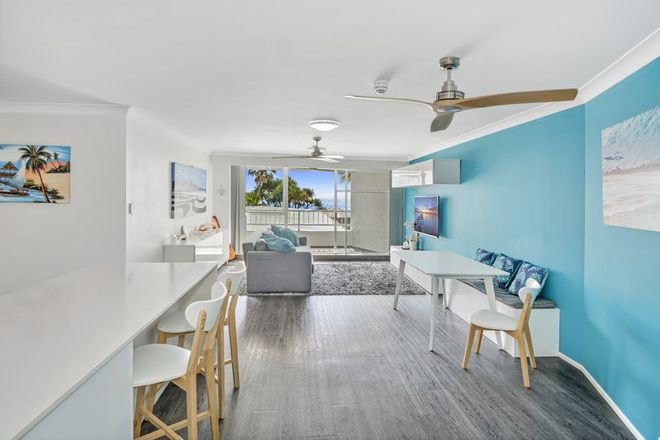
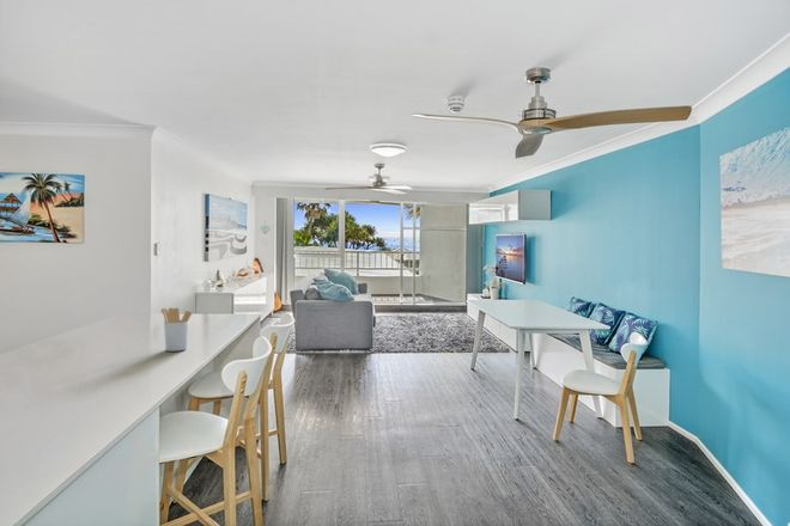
+ utensil holder (174, 328)
